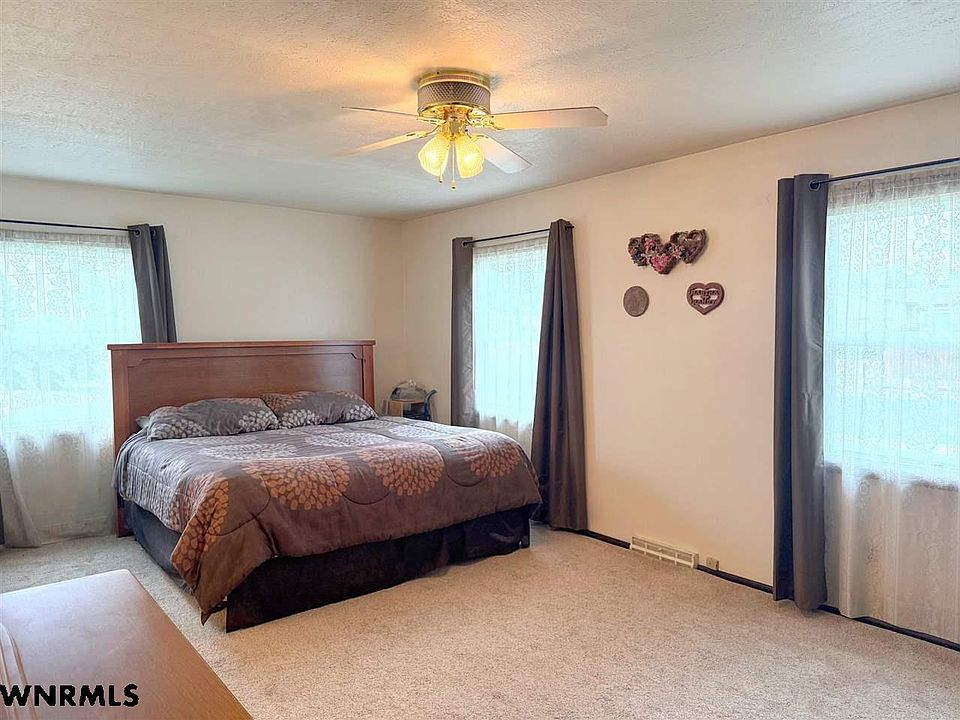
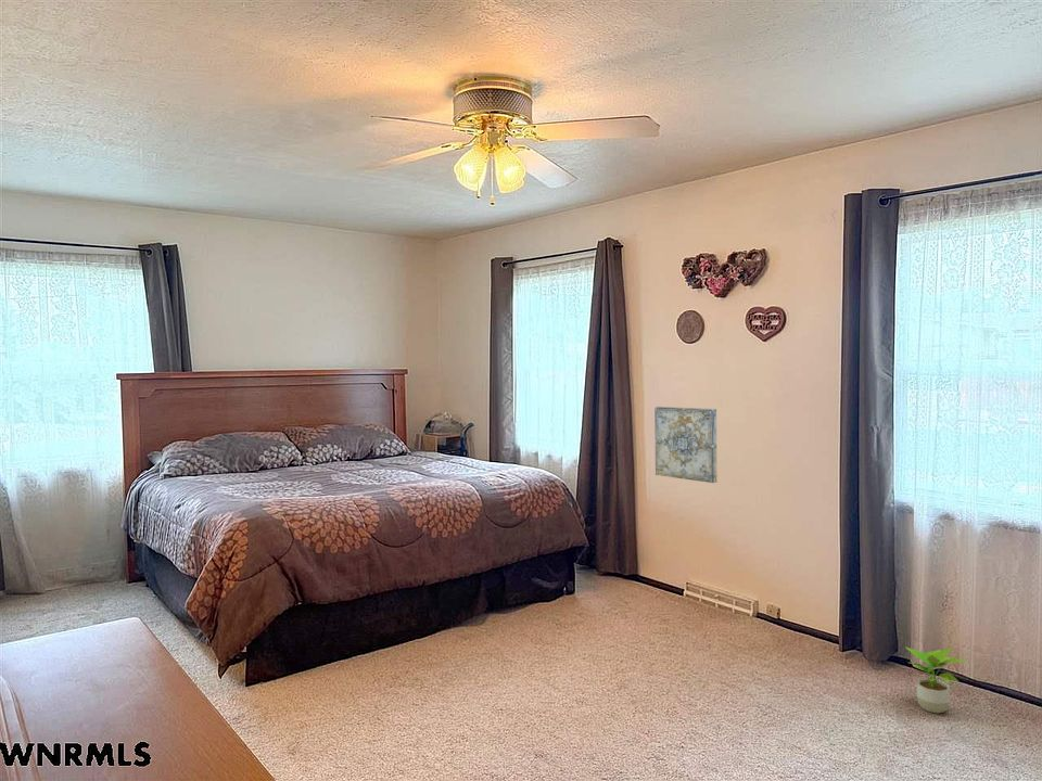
+ potted plant (935, 676)
+ wall art (685, 443)
